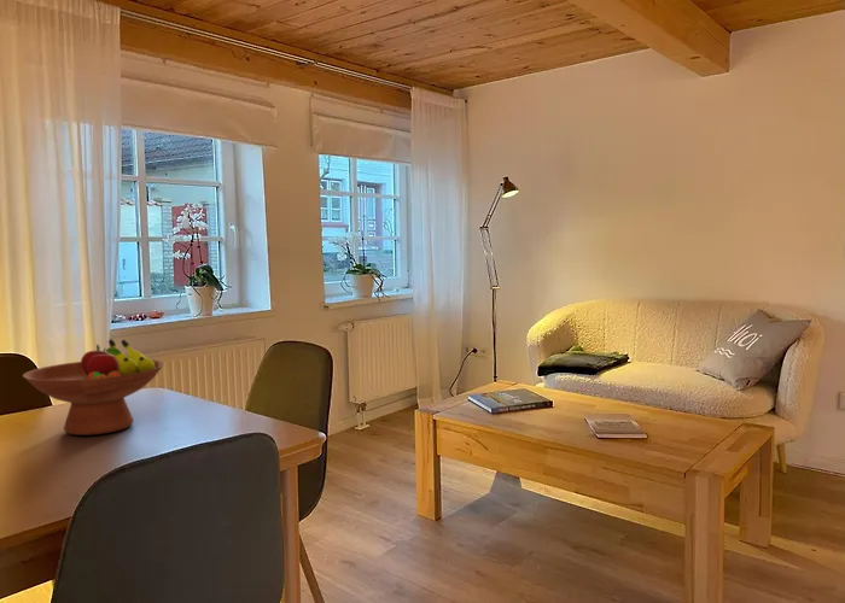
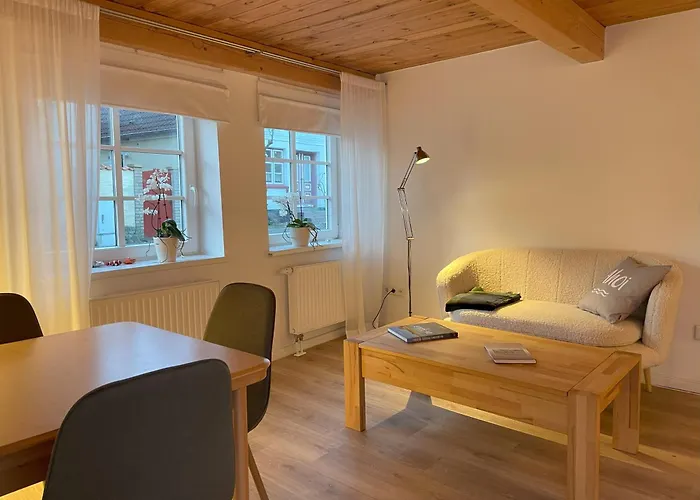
- fruit bowl (97, 386)
